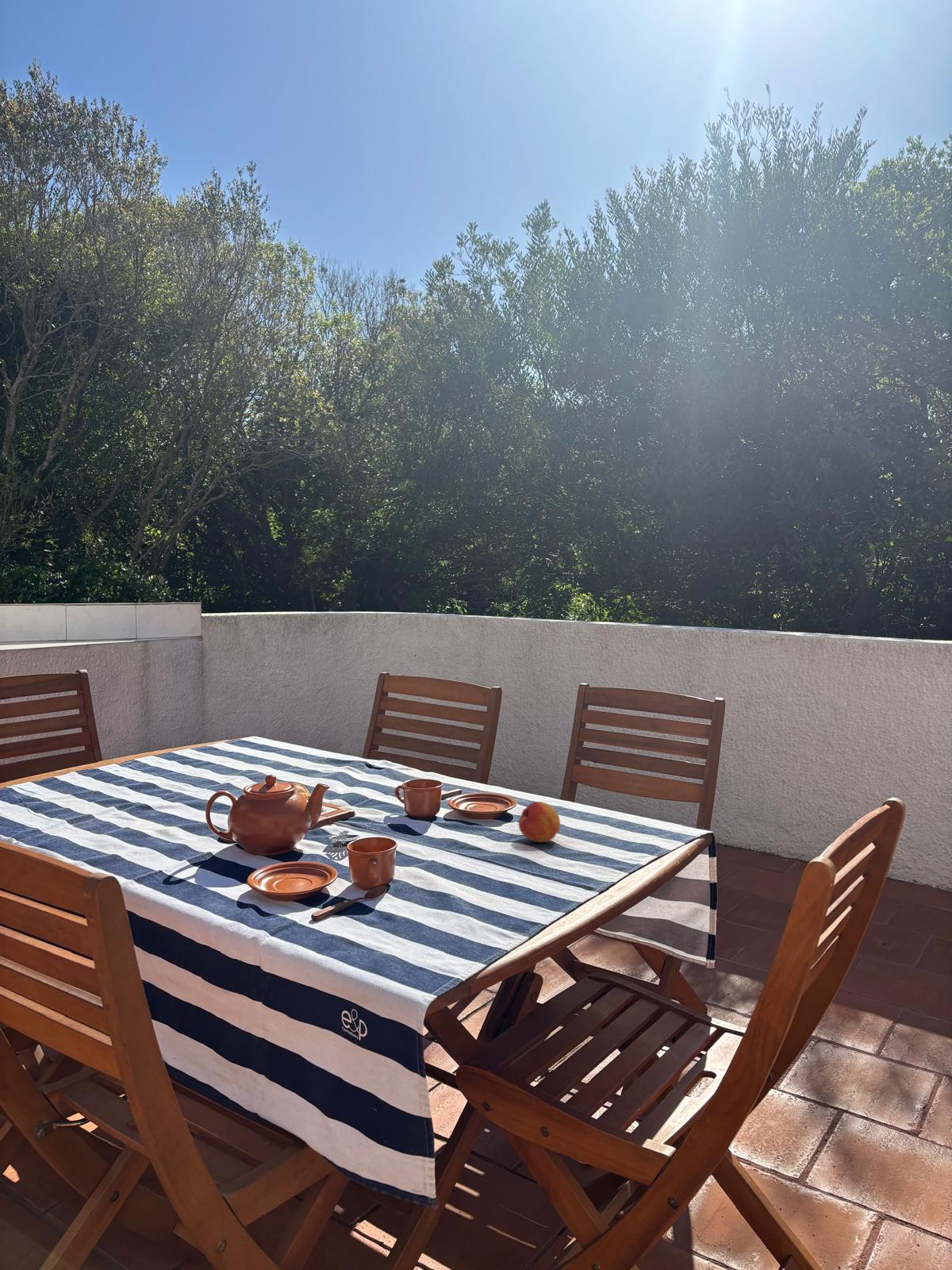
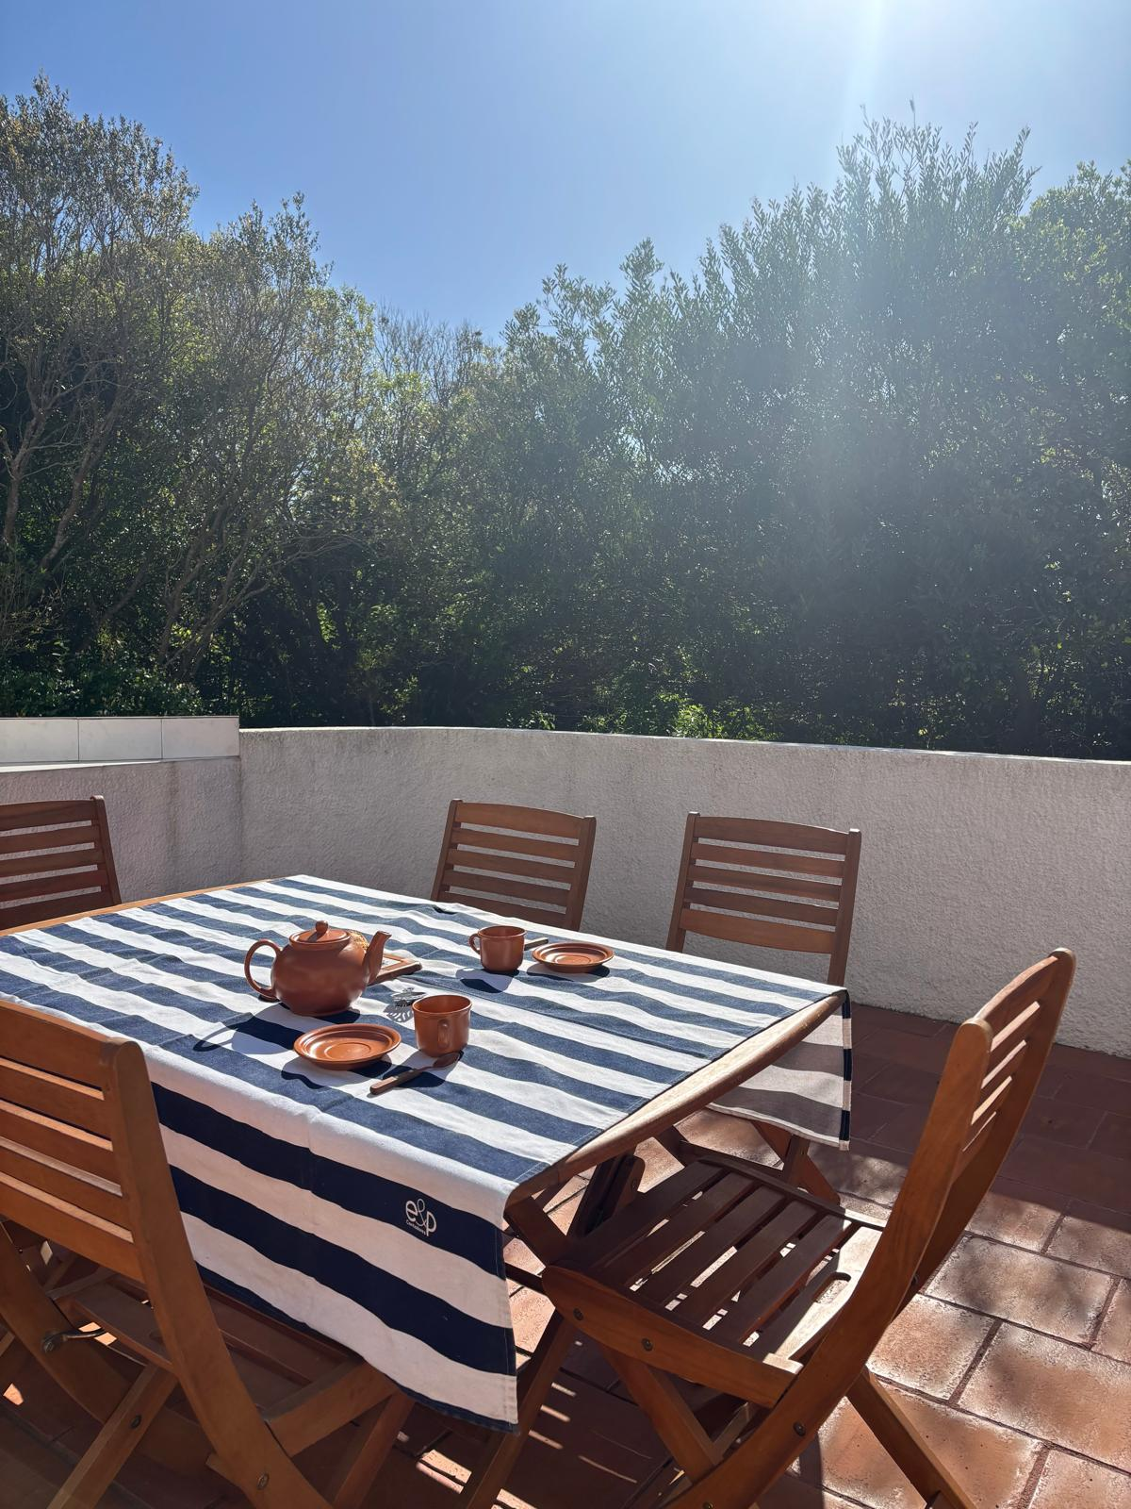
- fruit (539, 821)
